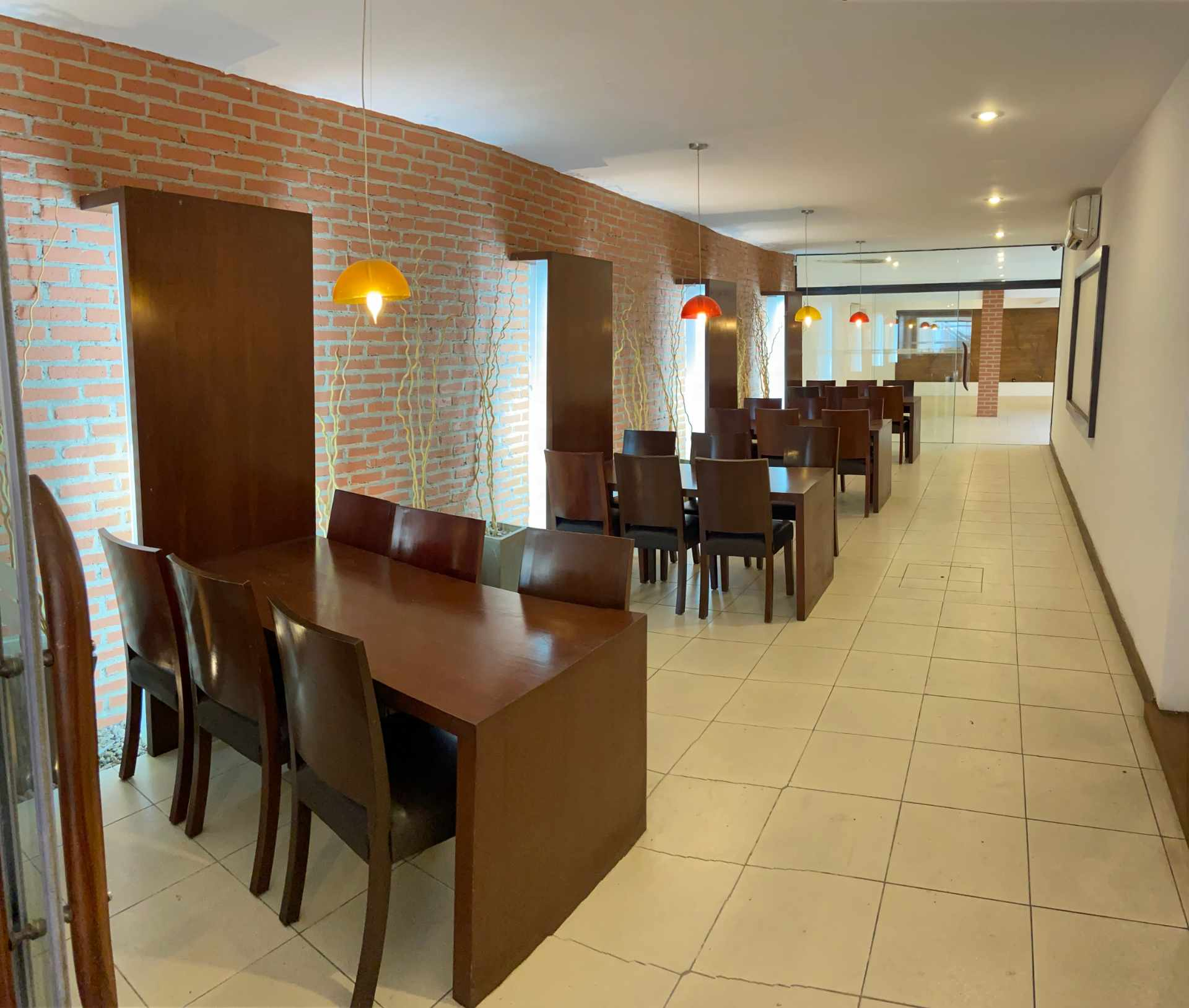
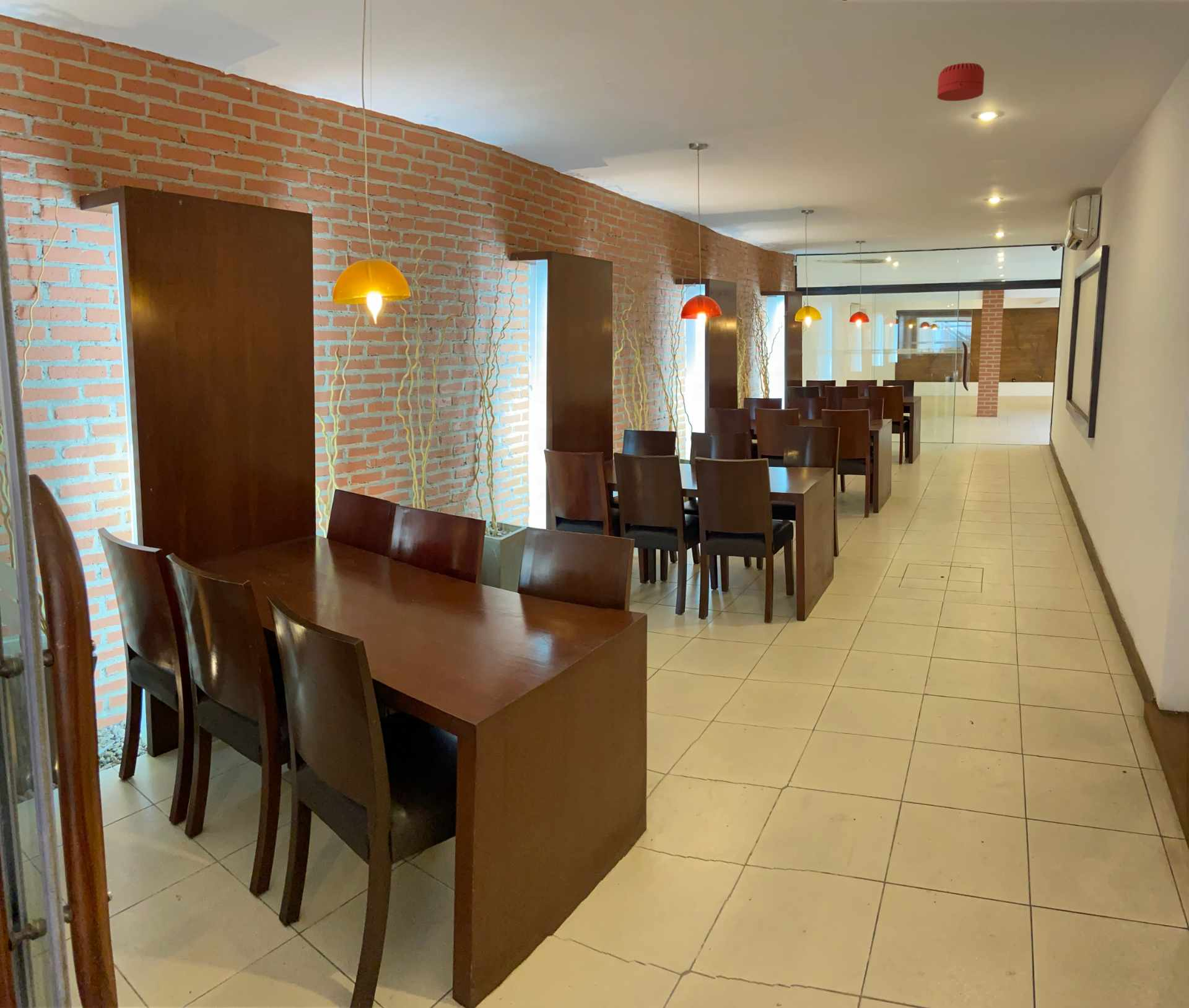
+ smoke detector (960, 81)
